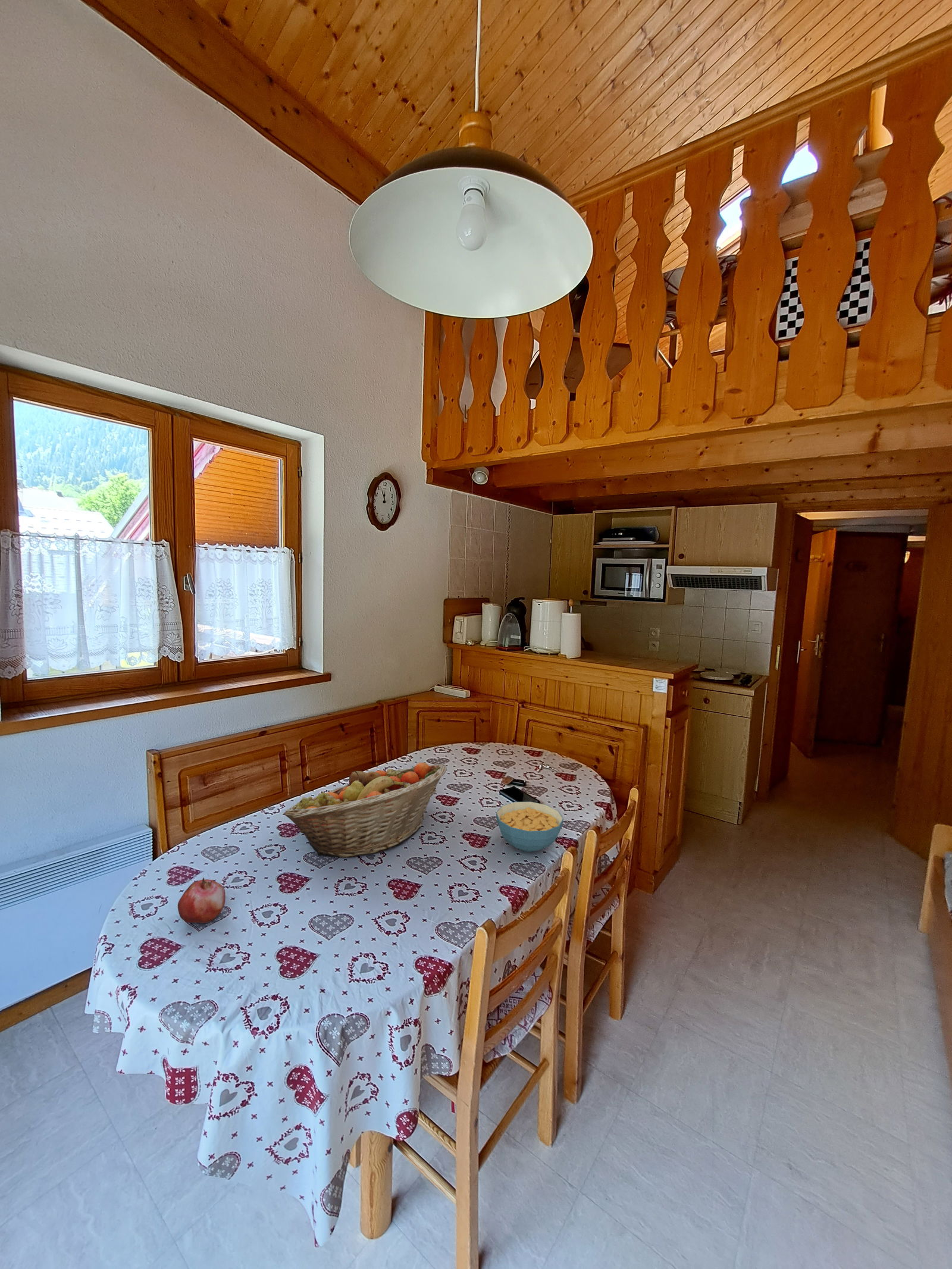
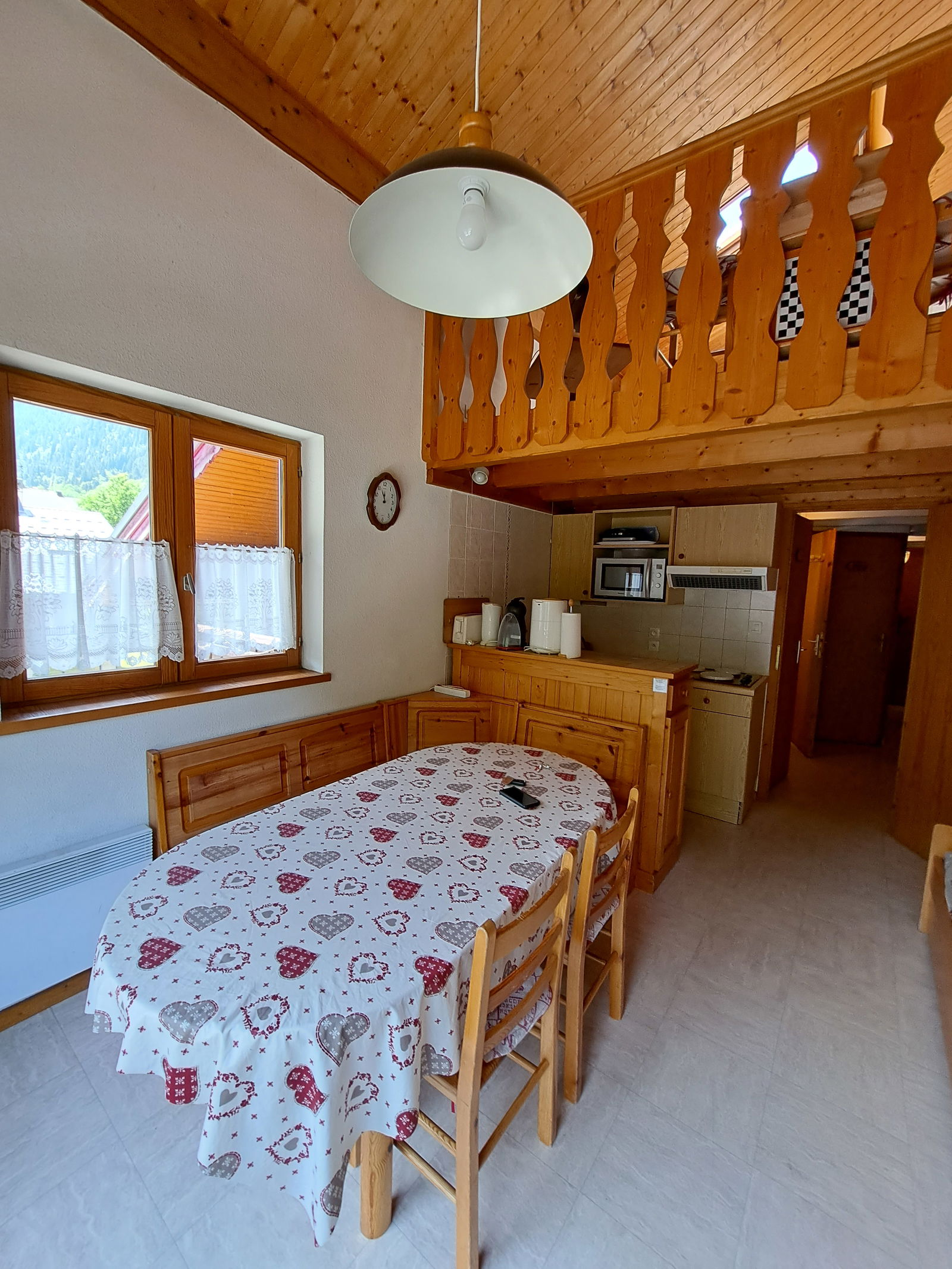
- cereal bowl (528, 831)
- fruit (202, 897)
- fruit basket (371, 801)
